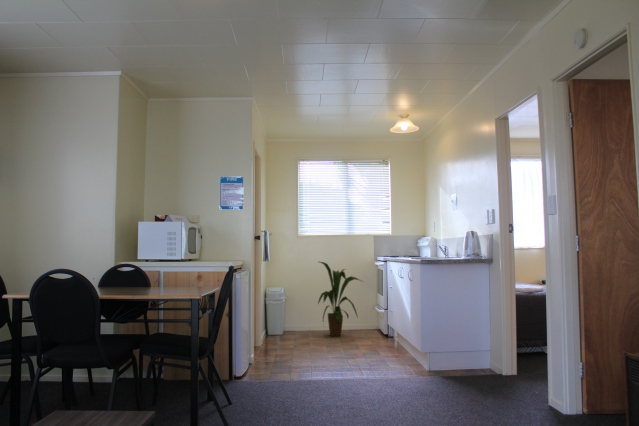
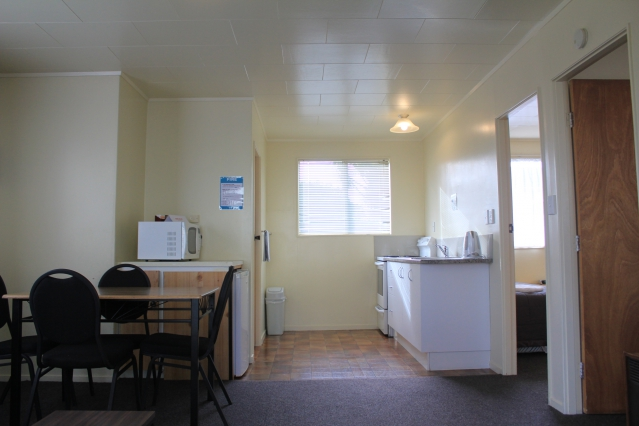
- house plant (340, 297)
